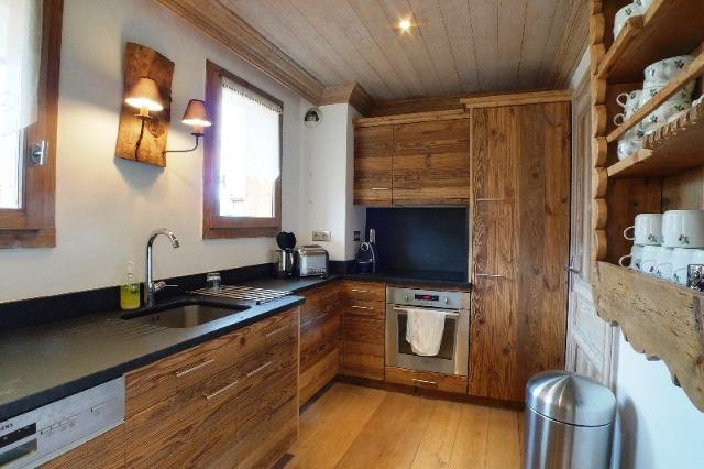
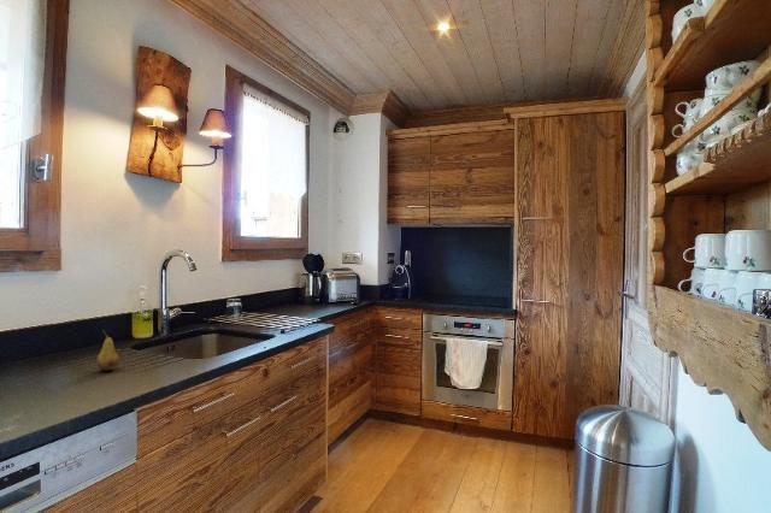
+ fruit (107, 349)
